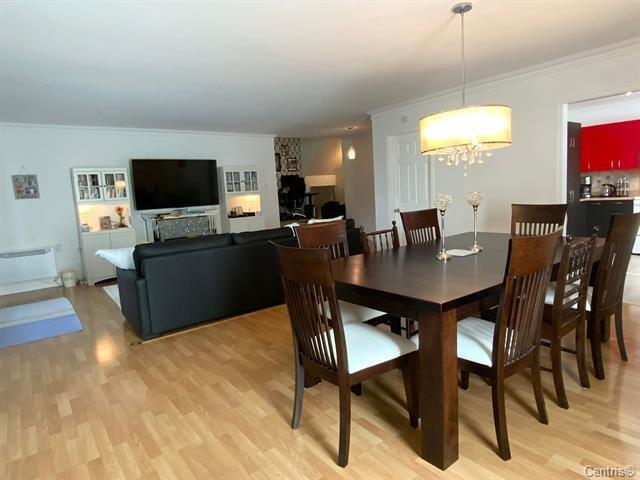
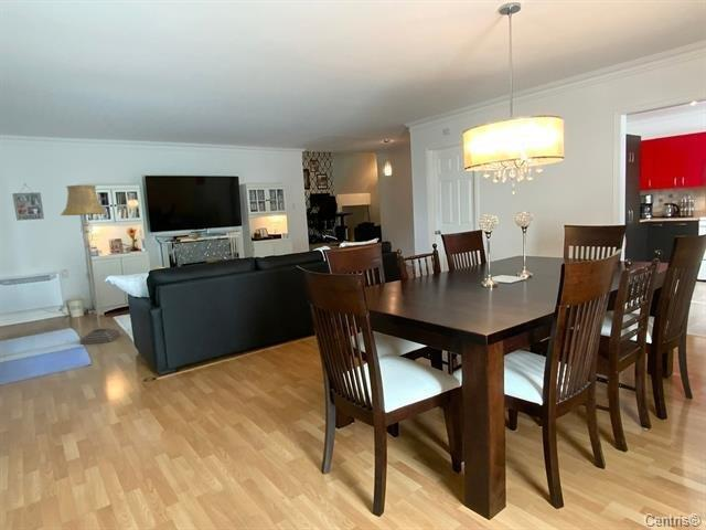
+ floor lamp (90, 264)
